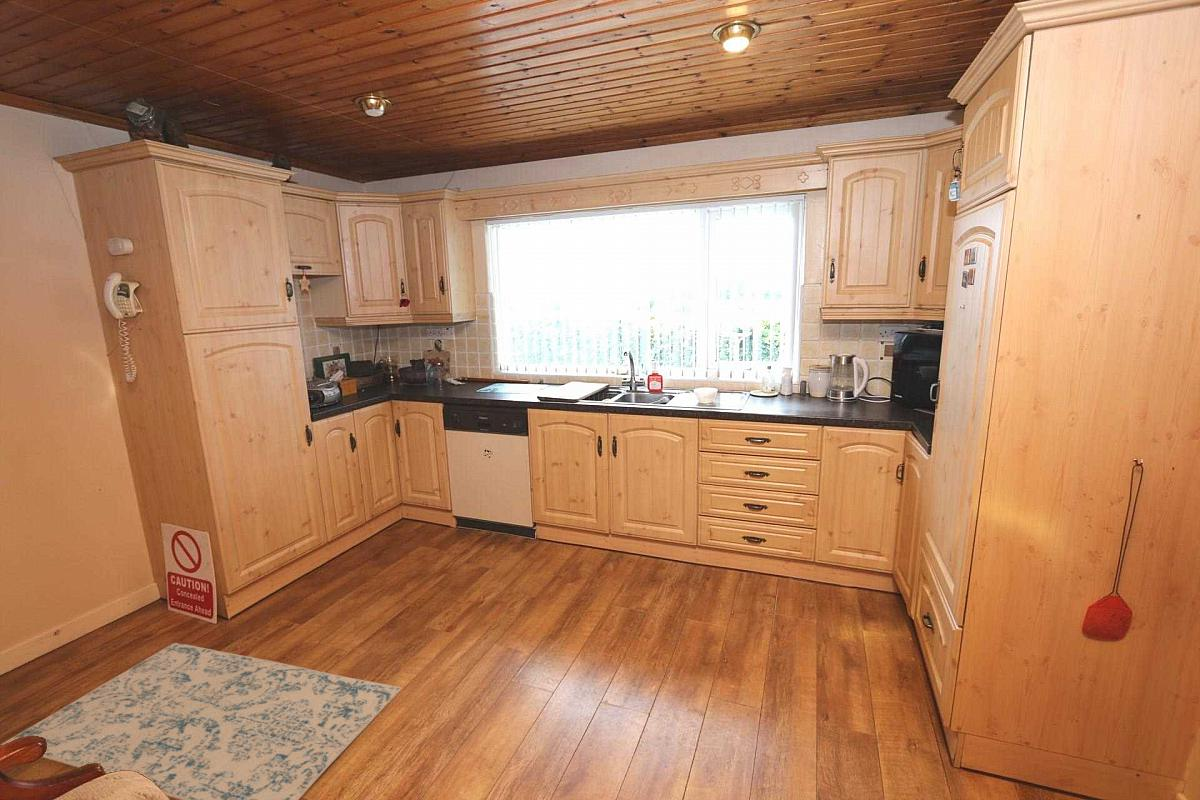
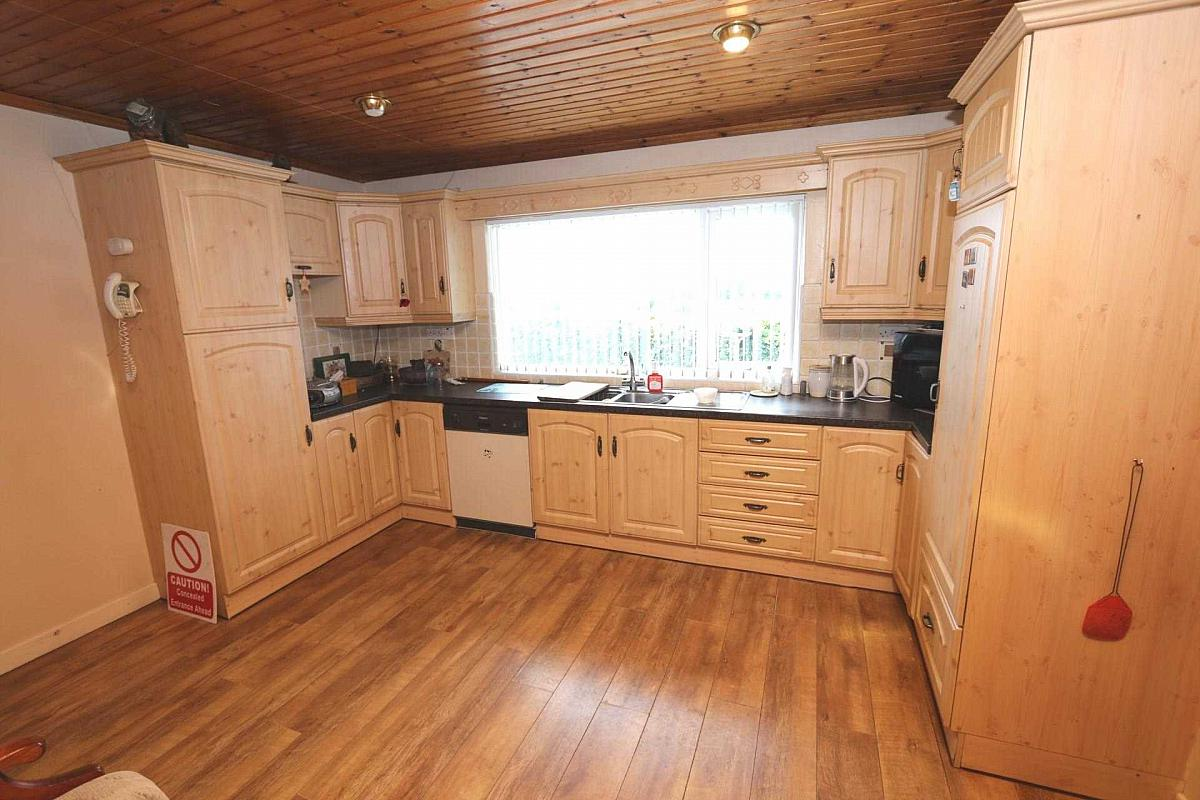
- rug (213, 714)
